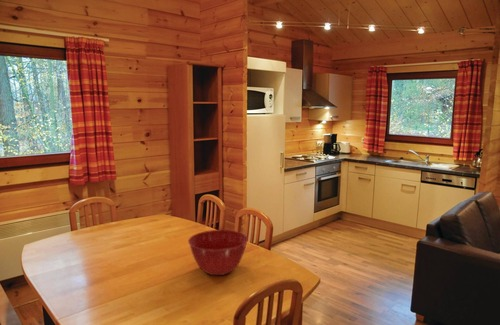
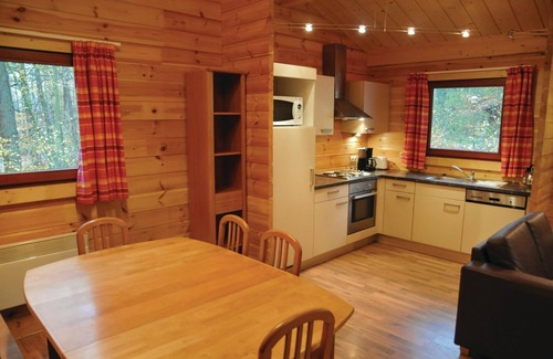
- mixing bowl (218, 253)
